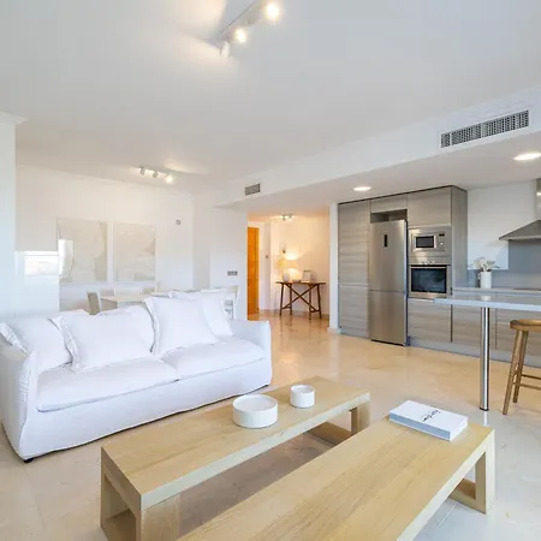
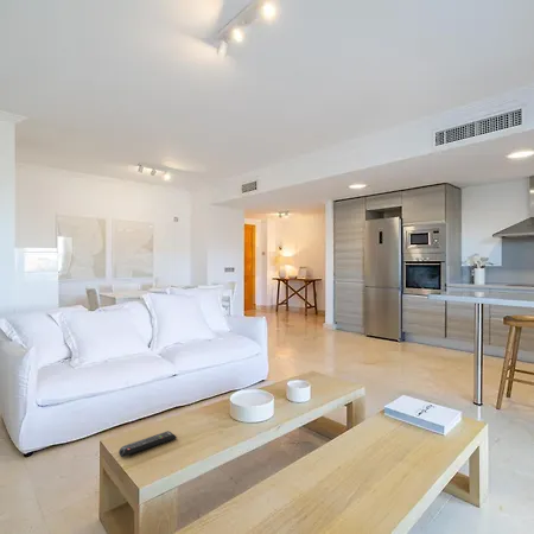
+ remote control (148, 443)
